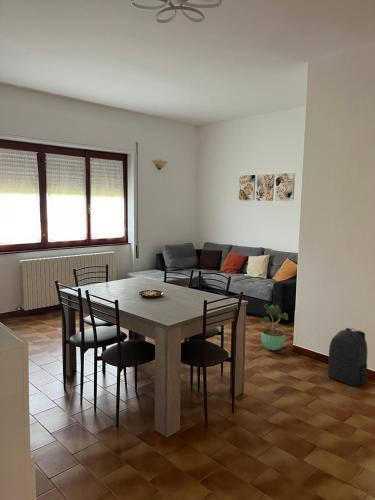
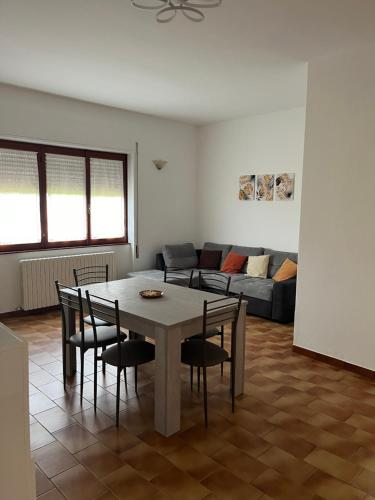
- backpack (349, 353)
- potted plant (274, 326)
